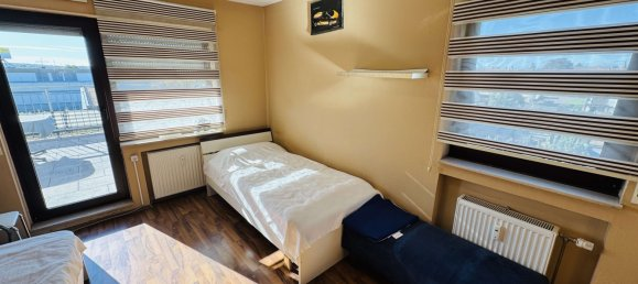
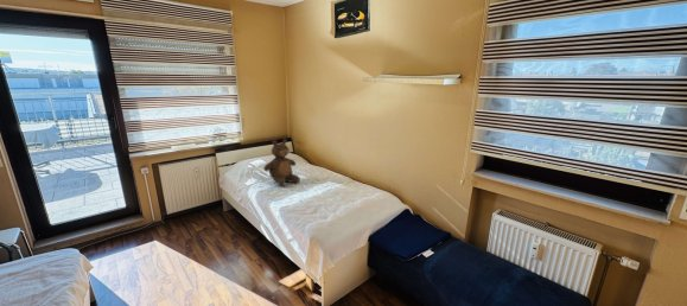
+ teddy bear (282, 161)
